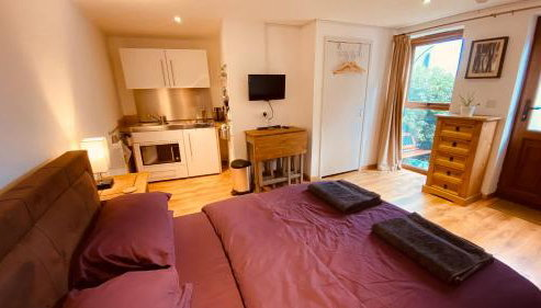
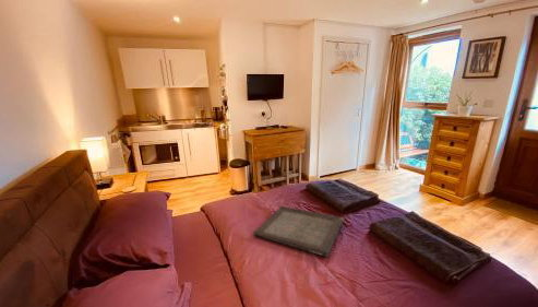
+ serving tray (300, 225)
